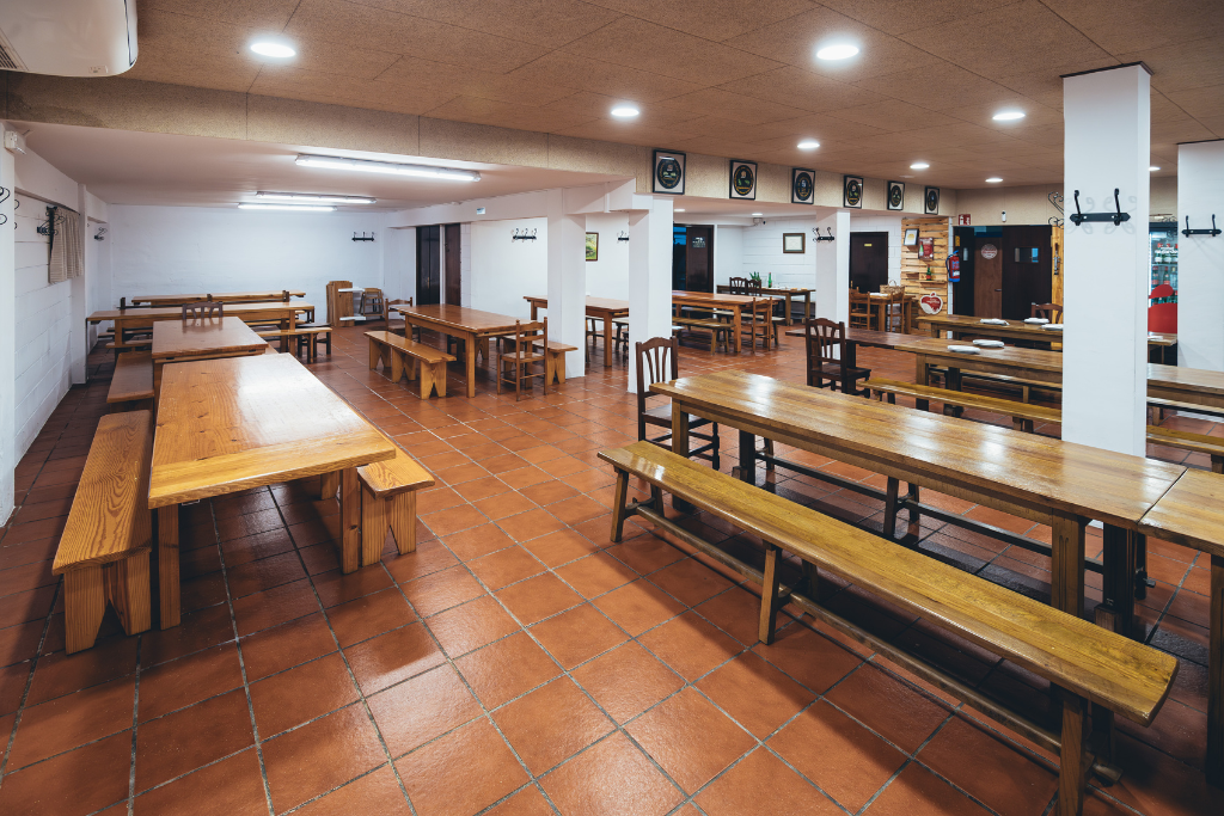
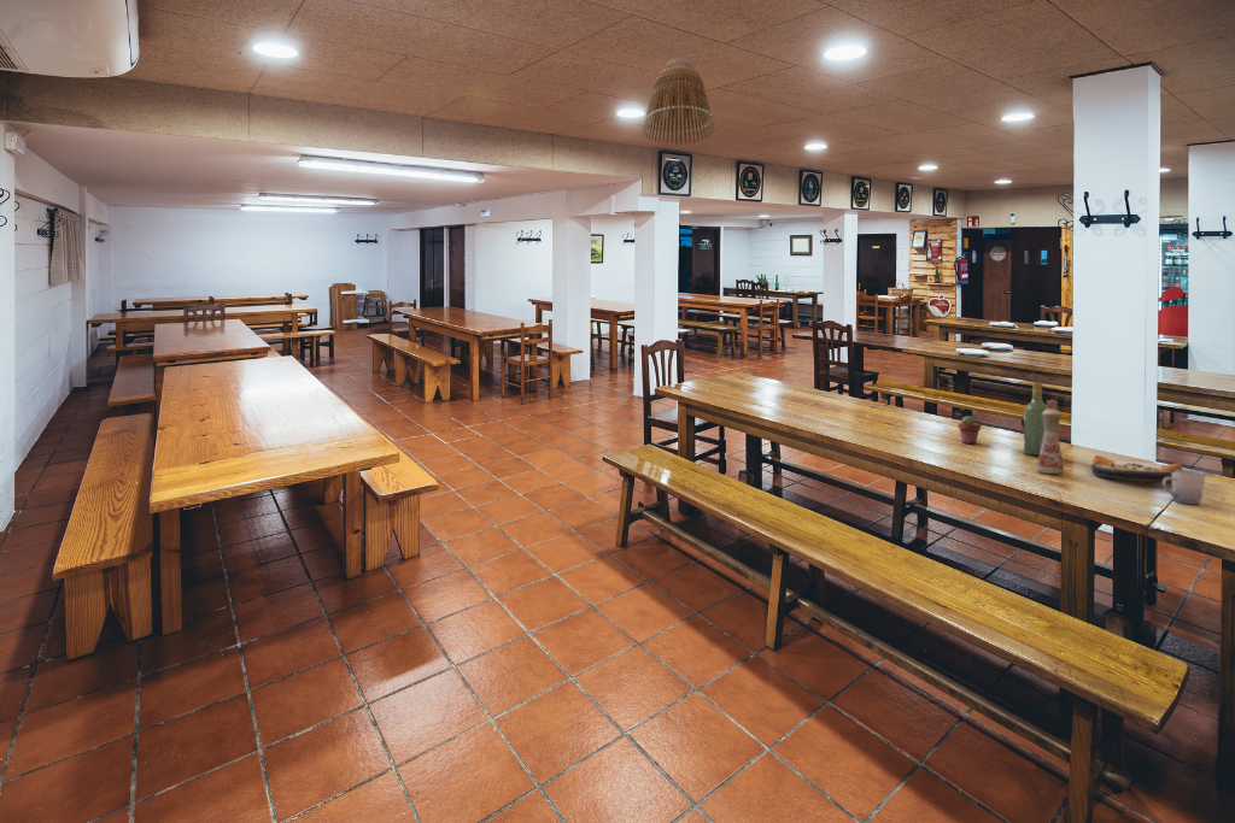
+ plate (1136, 468)
+ potted succulent (968, 429)
+ cup (1182, 486)
+ lamp shade (679, 98)
+ bottle (1050, 435)
+ wine bottle (1036, 418)
